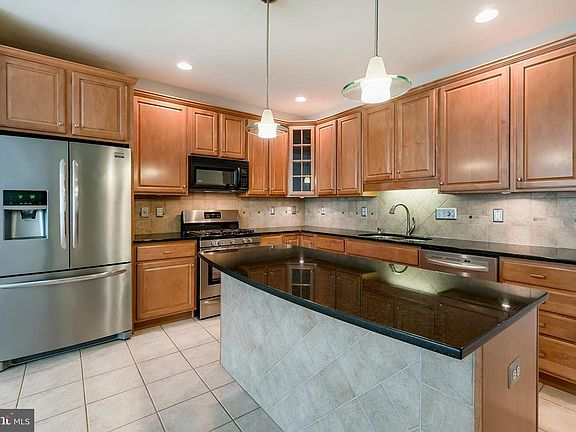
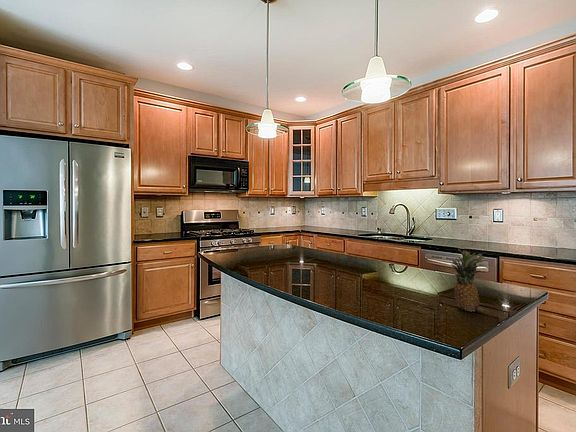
+ fruit (469, 280)
